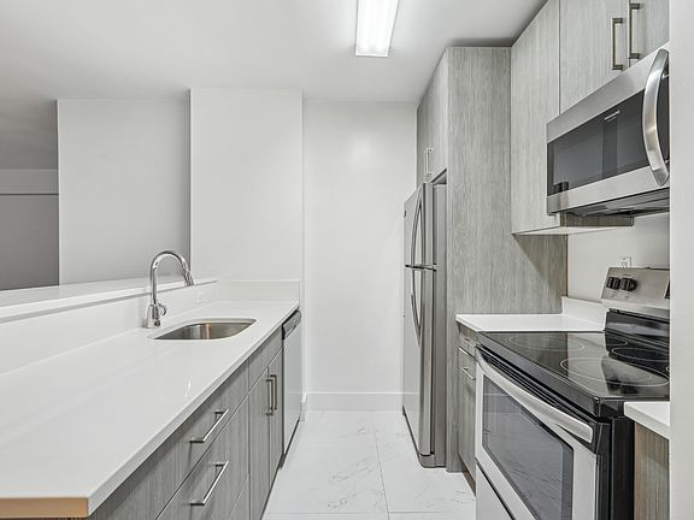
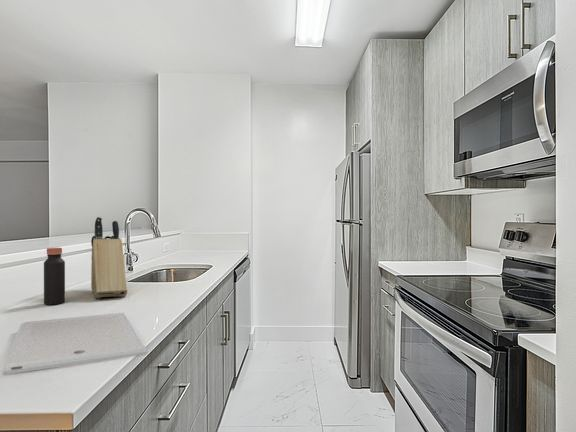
+ bottle (54, 275)
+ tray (77, 336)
+ knife block (107, 254)
